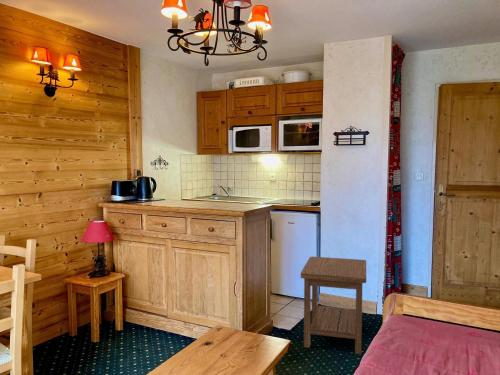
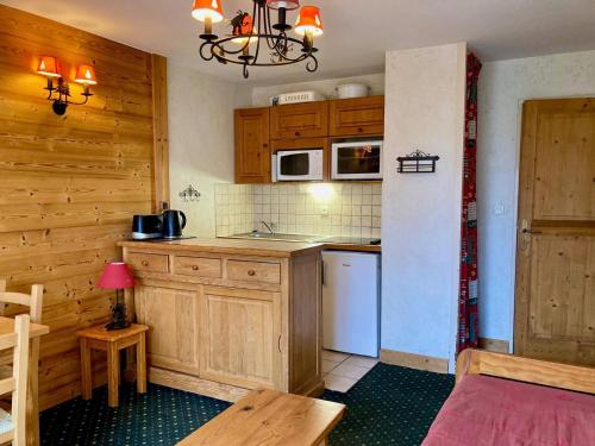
- side table (334, 307)
